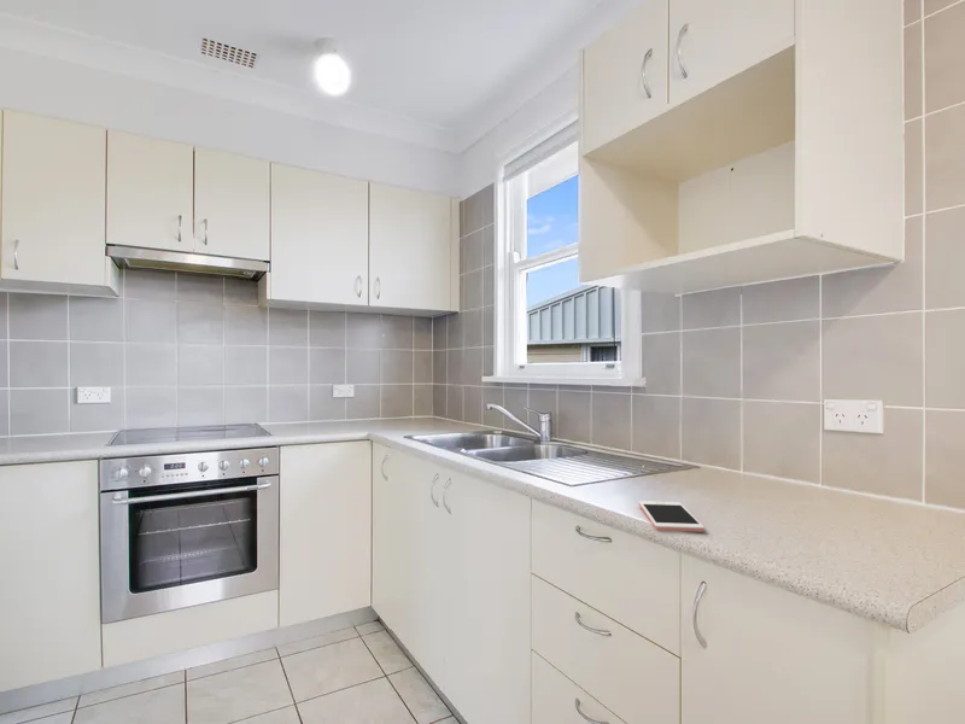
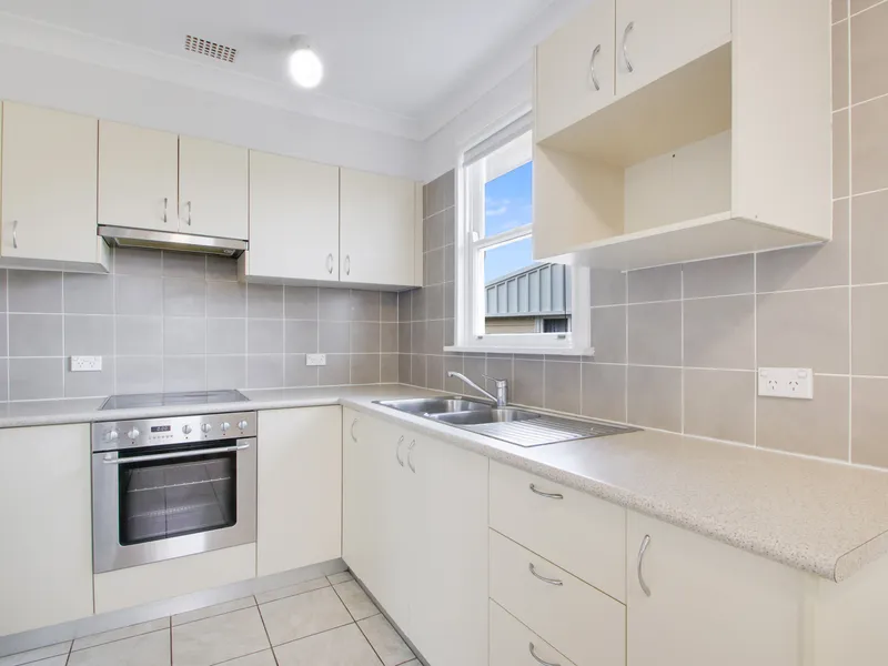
- cell phone (668, 514)
